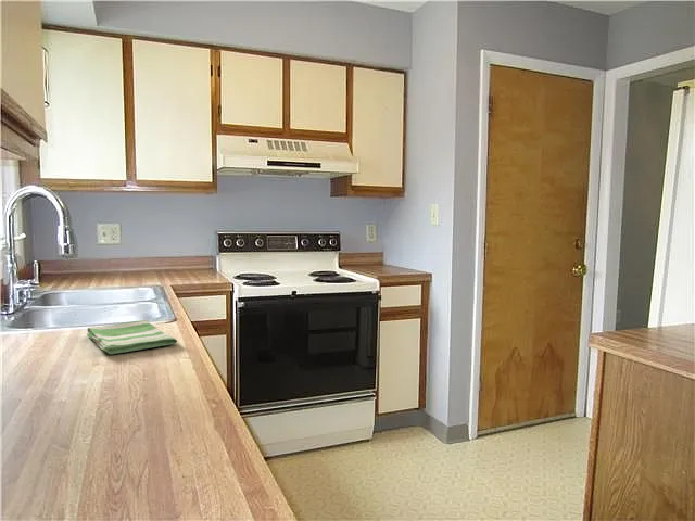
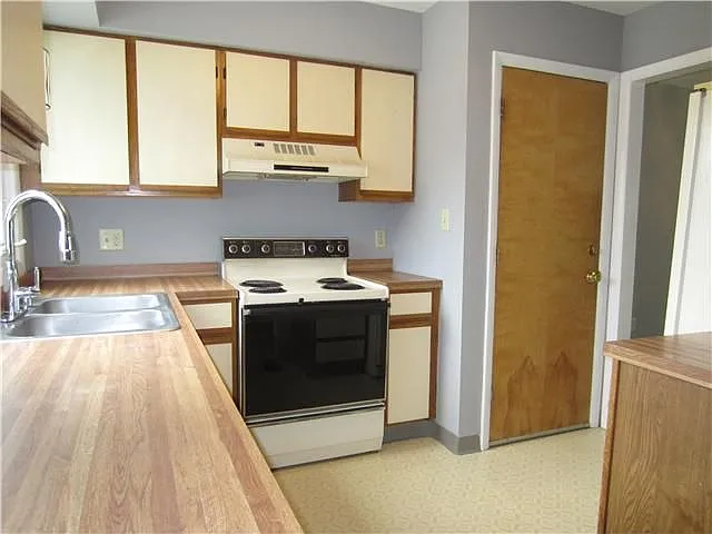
- dish towel (129, 335)
